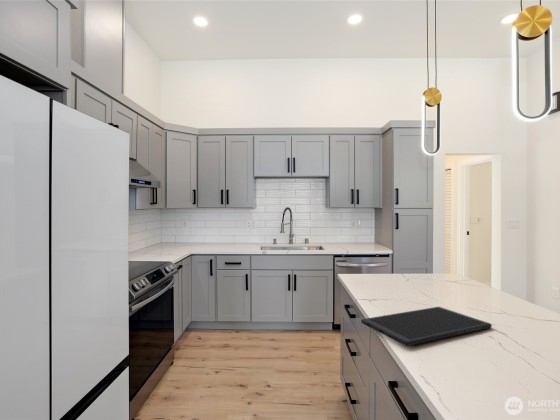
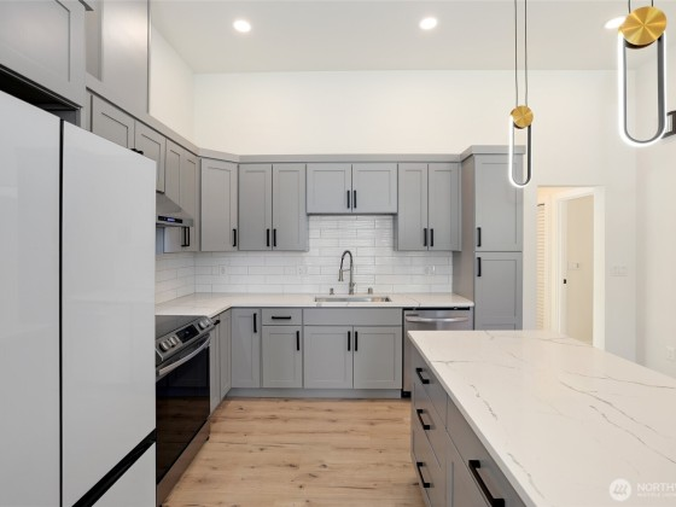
- cutting board (425, 323)
